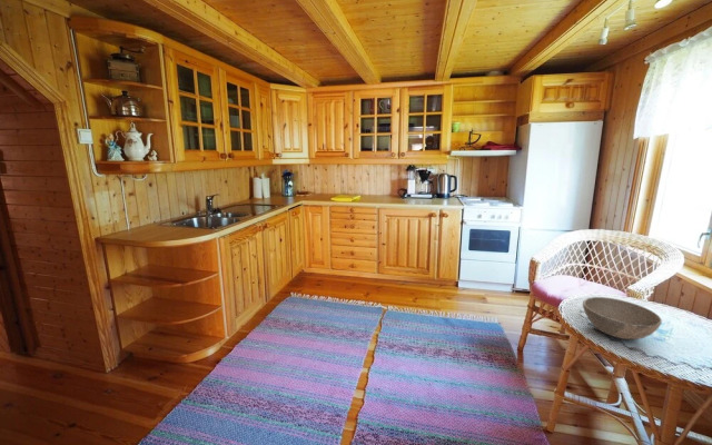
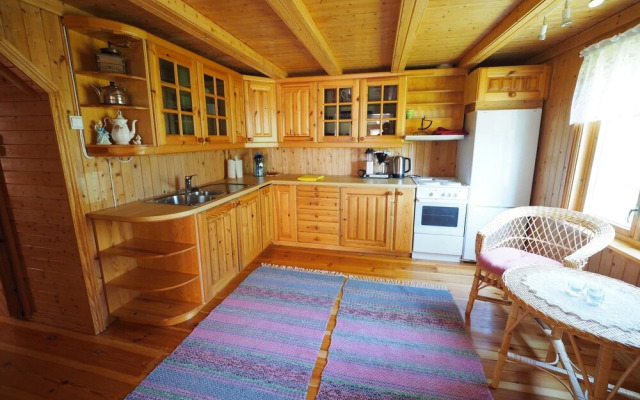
- bowl (617, 322)
